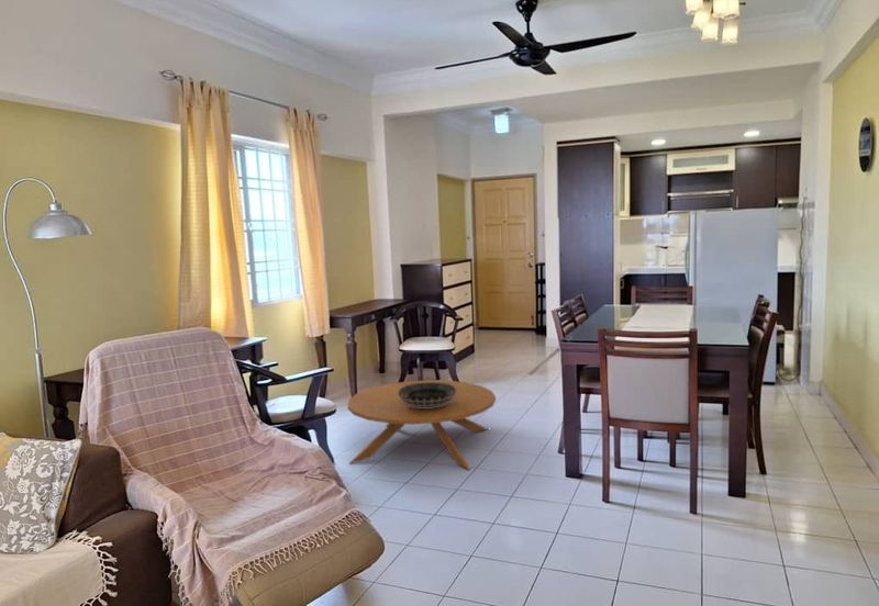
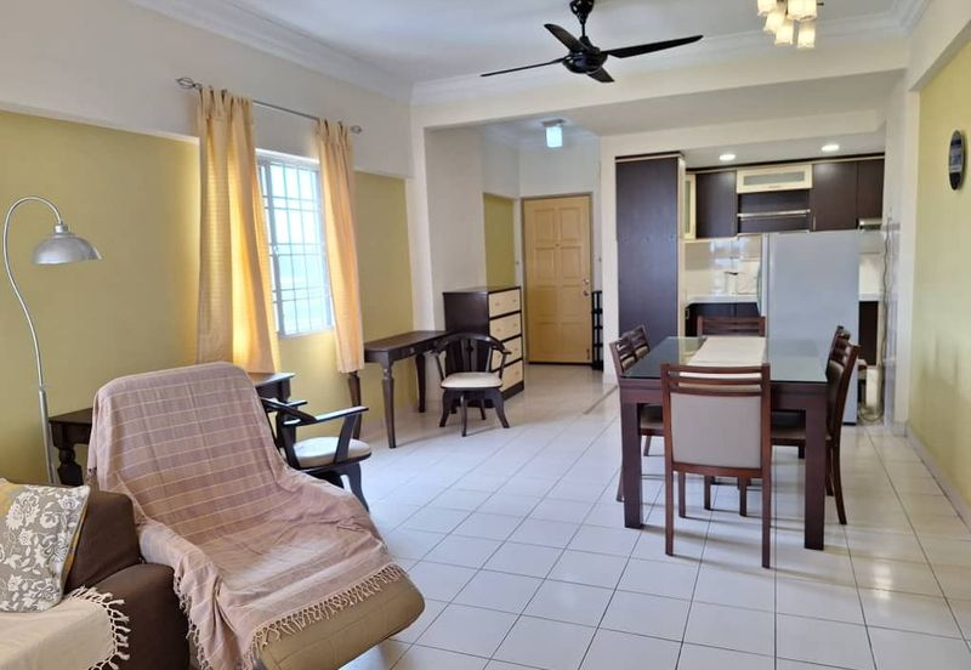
- decorative bowl (426, 396)
- coffee table (422, 422)
